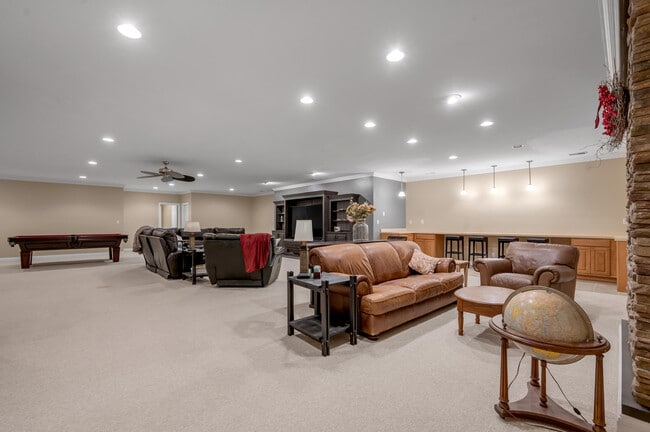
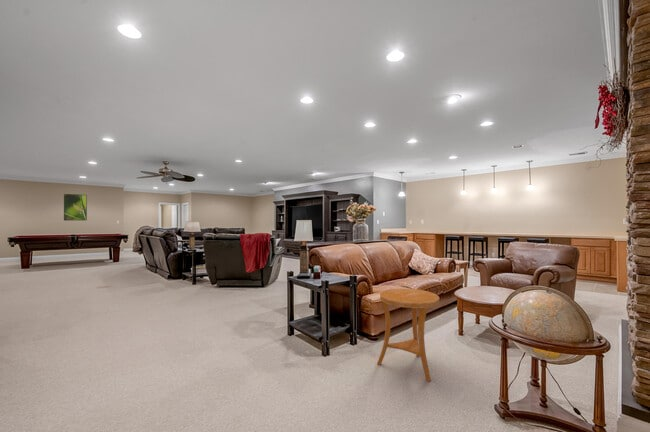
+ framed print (75, 207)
+ side table (413, 330)
